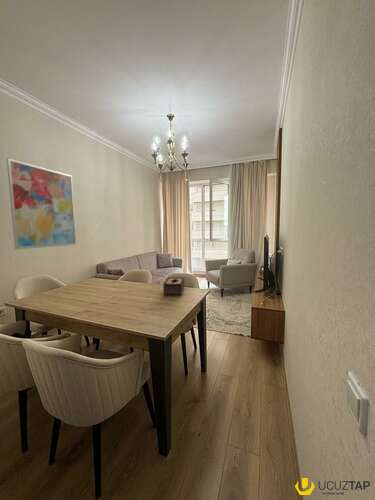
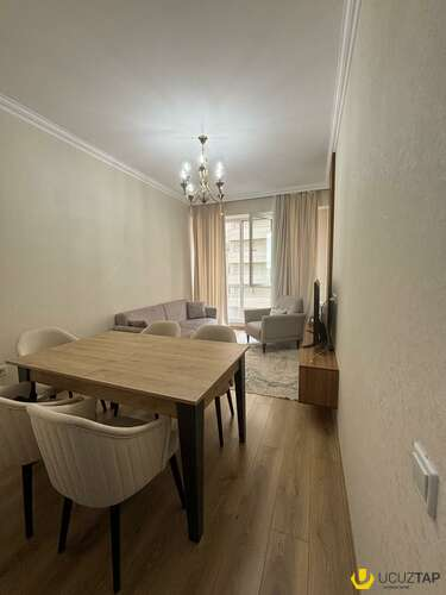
- tissue box (174, 285)
- wall art (46, 208)
